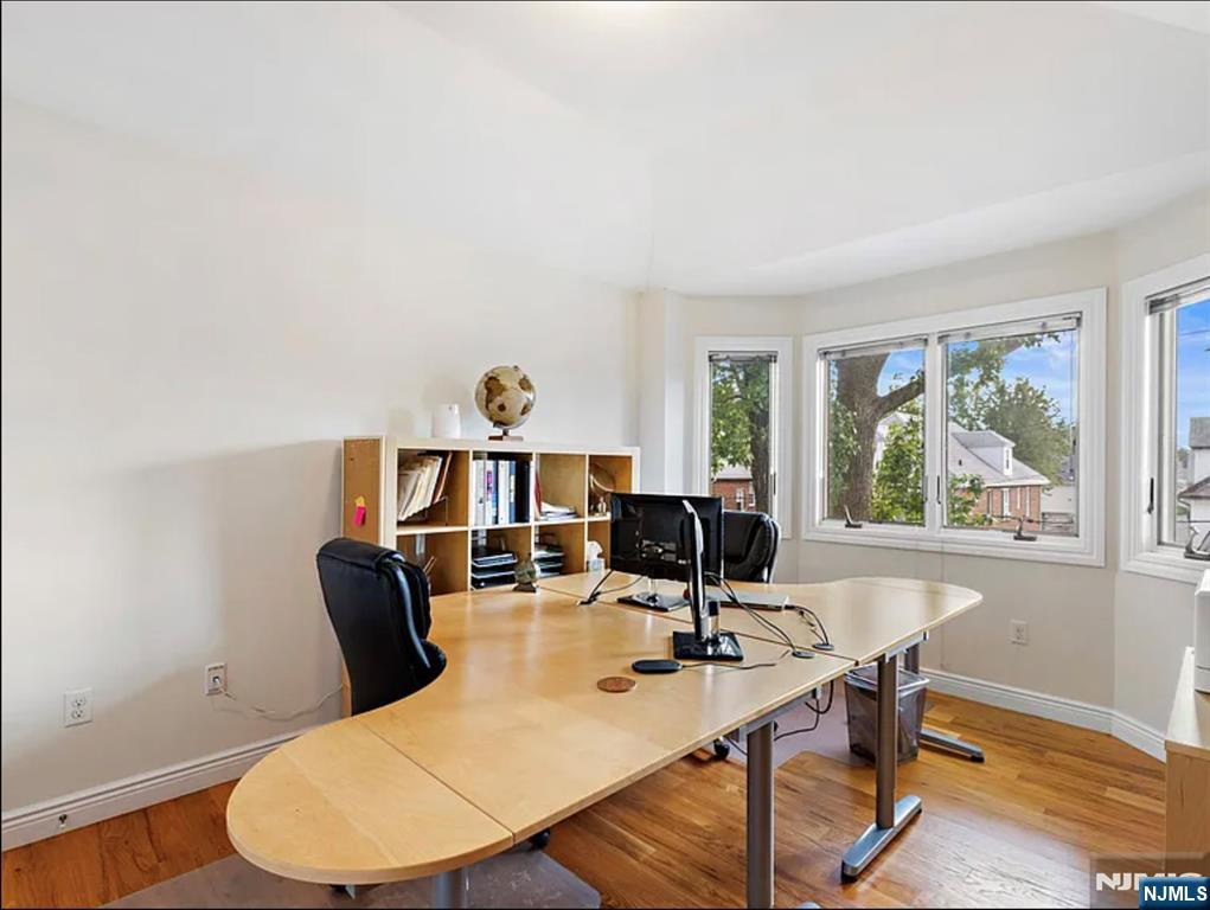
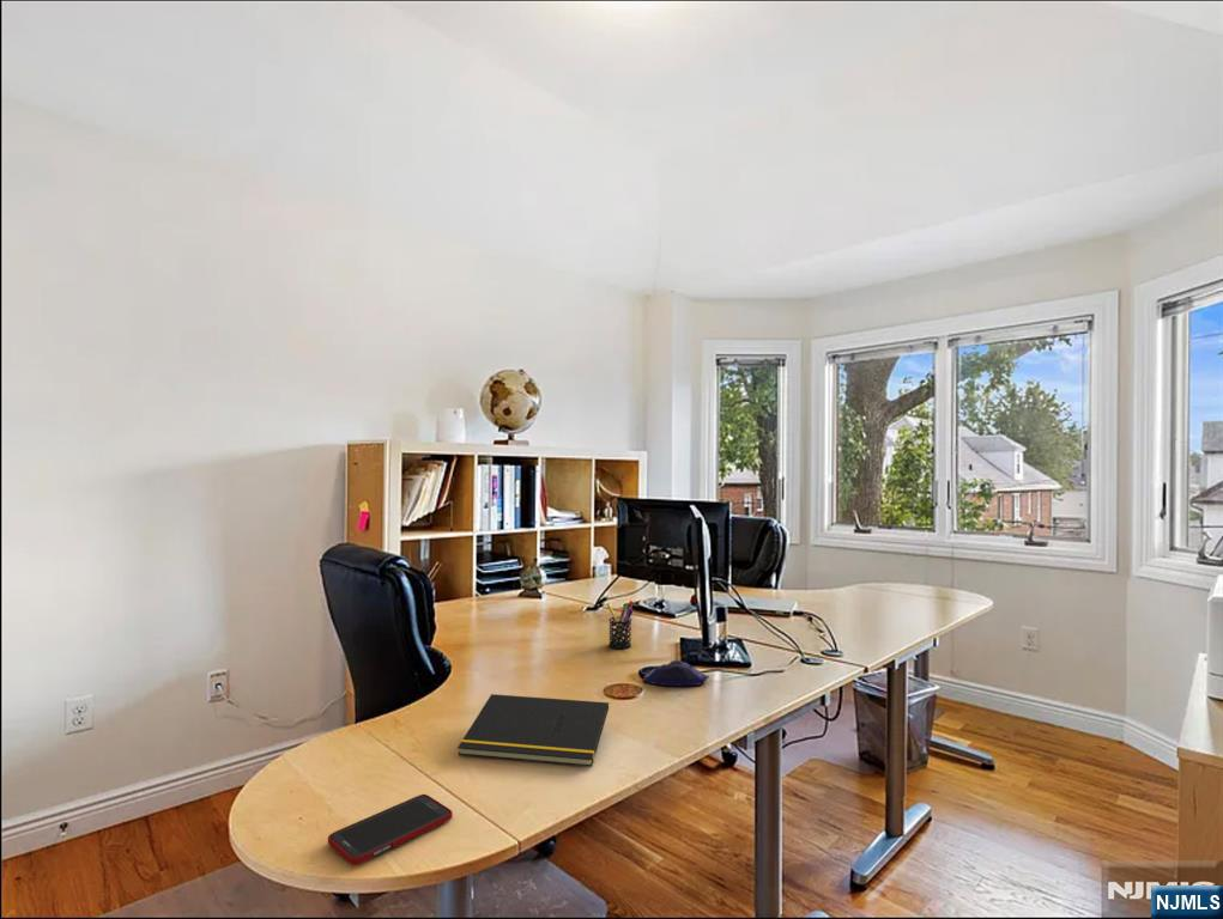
+ cell phone (392, 827)
+ pen holder (622, 622)
+ computer mouse (676, 670)
+ notepad (537, 726)
